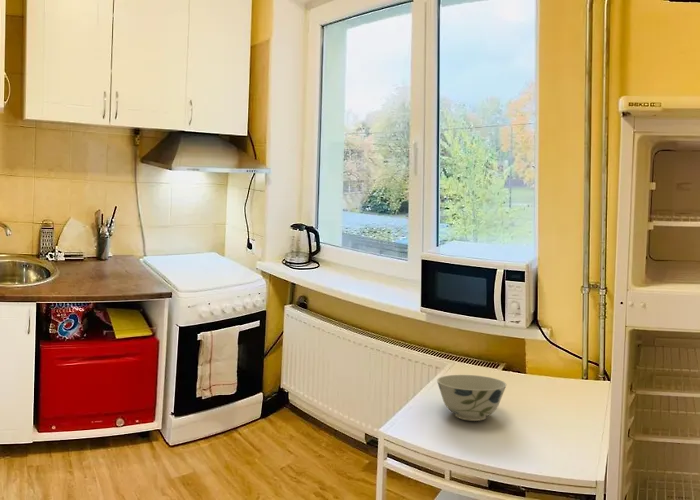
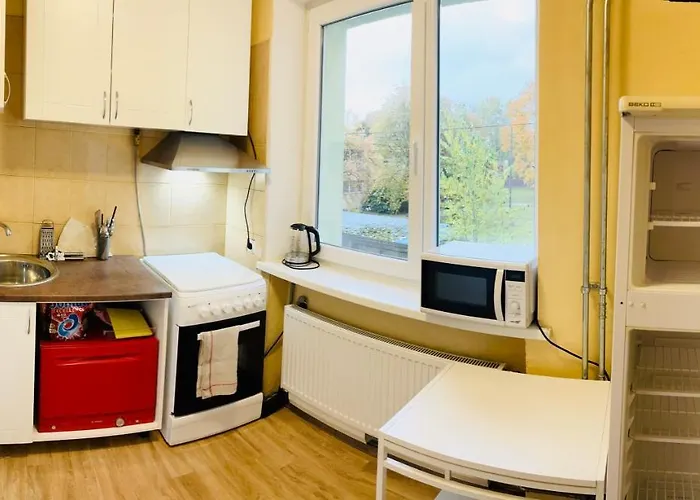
- bowl (470, 399)
